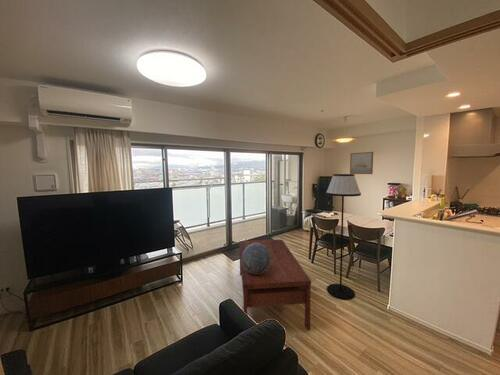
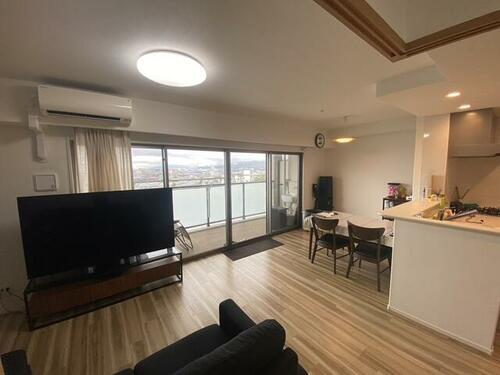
- wall art (361, 163)
- decorative sphere (256, 257)
- coffee table (267, 276)
- floor lamp (341, 234)
